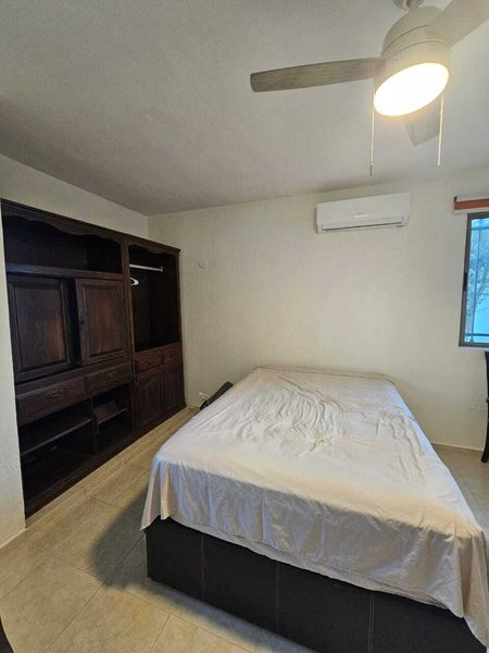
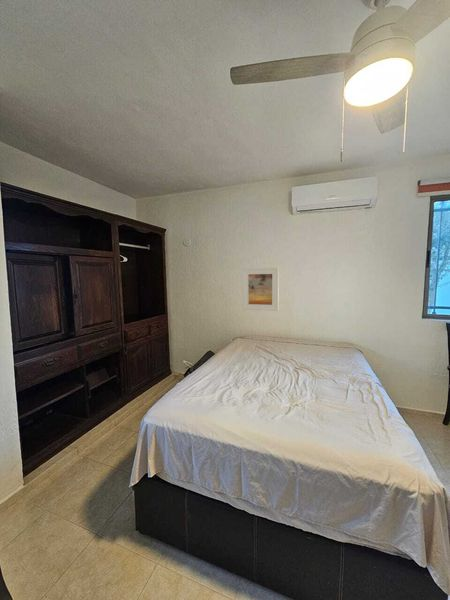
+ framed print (260, 289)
